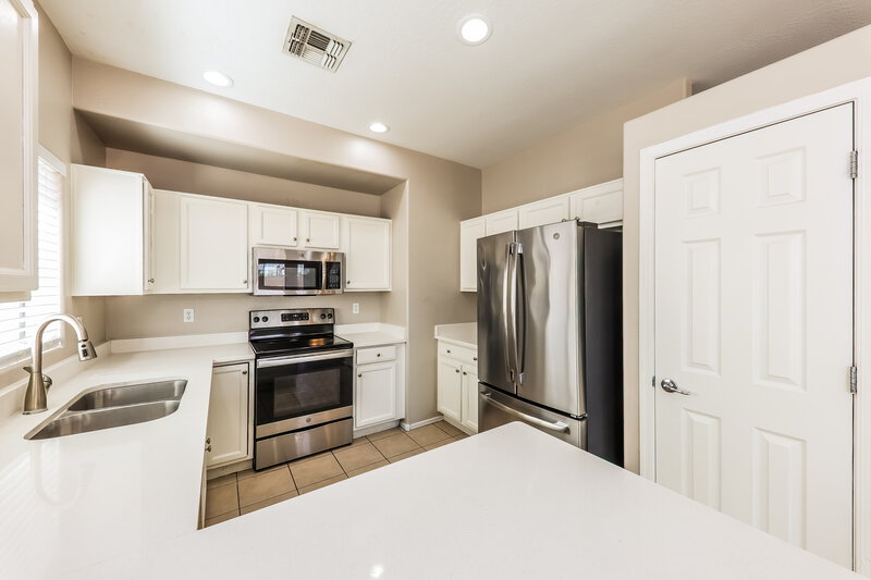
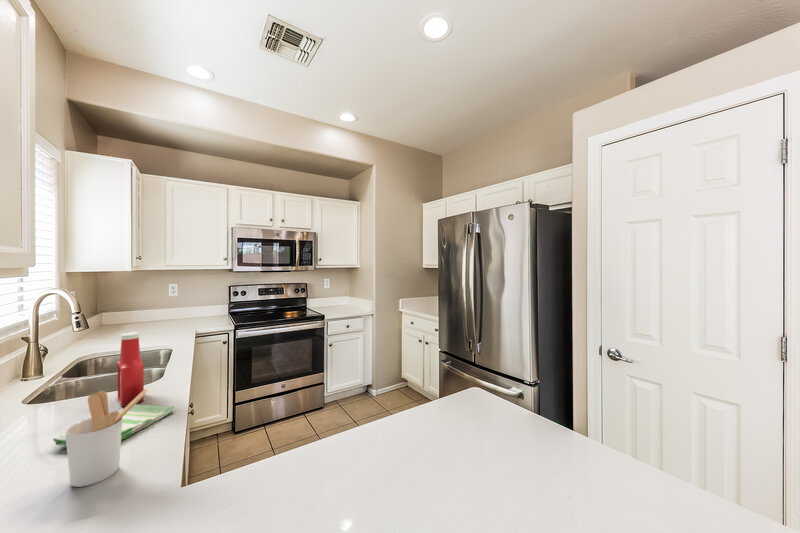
+ soap bottle (130, 366)
+ dish towel (122, 423)
+ utensil holder (110, 432)
